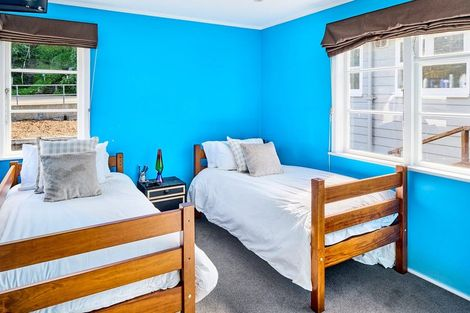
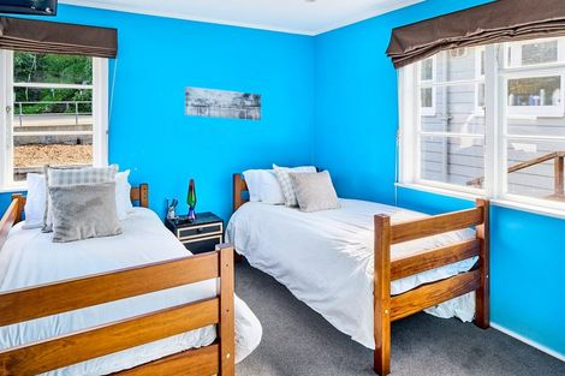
+ wall art (224, 103)
